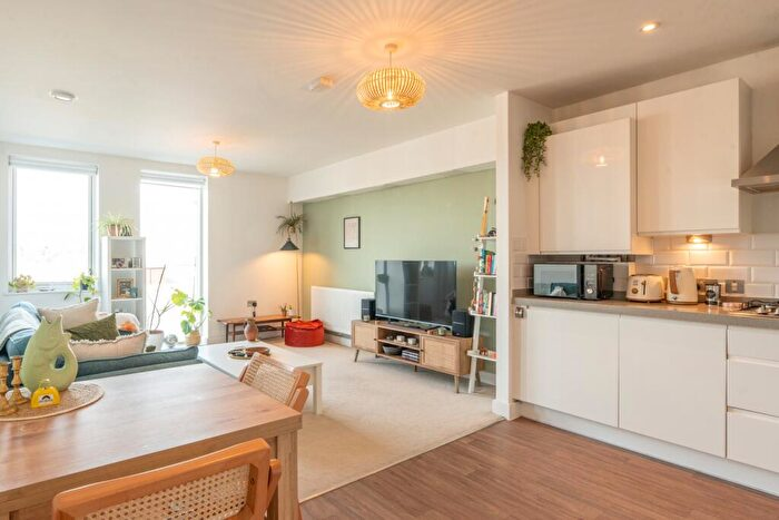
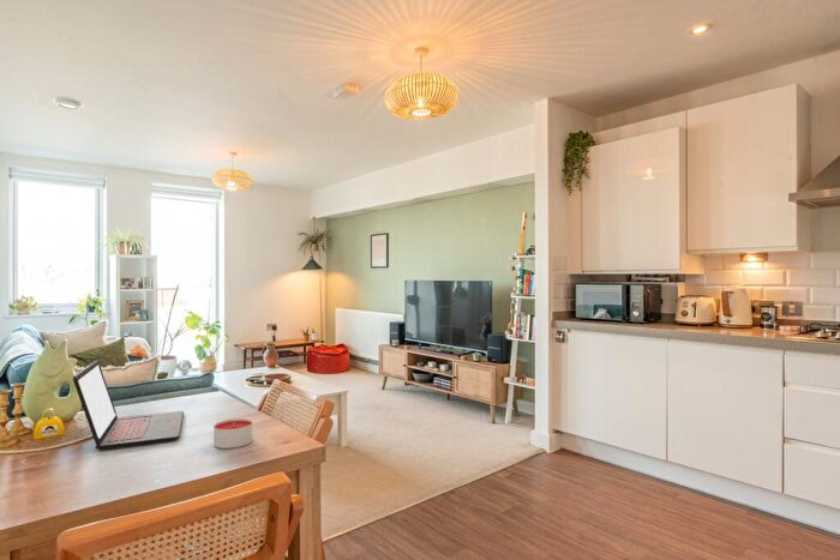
+ candle (233, 432)
+ laptop (137, 415)
